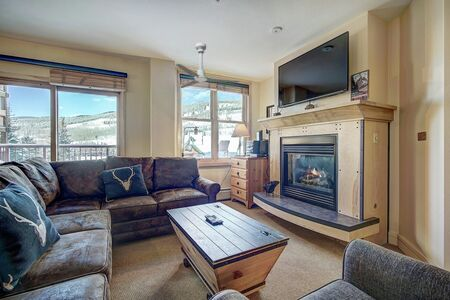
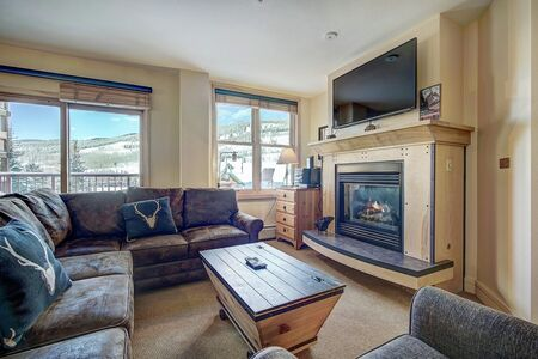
- ceiling fan (202, 62)
